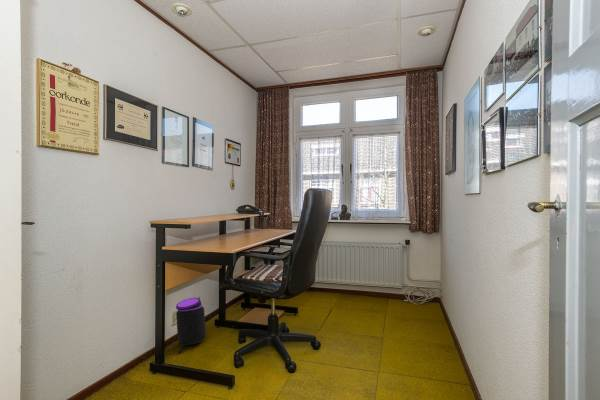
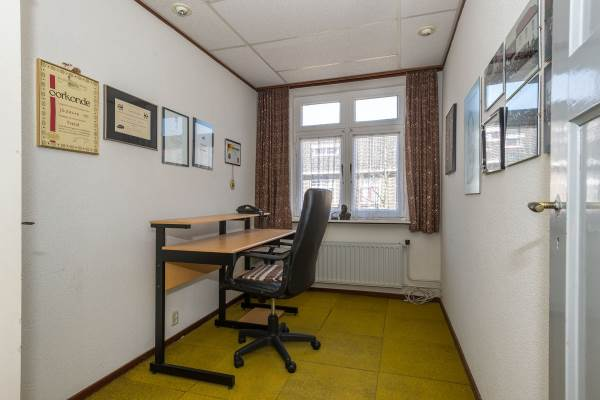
- trash can (190, 321)
